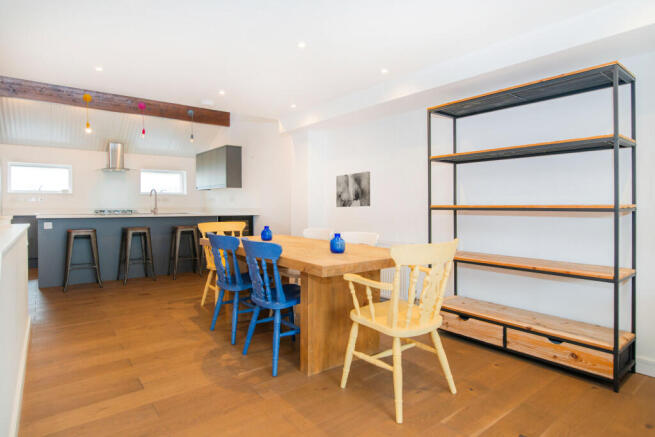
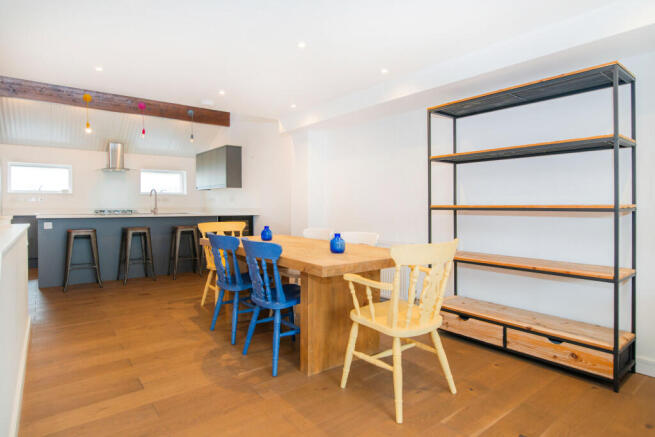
- wall art (352, 190)
